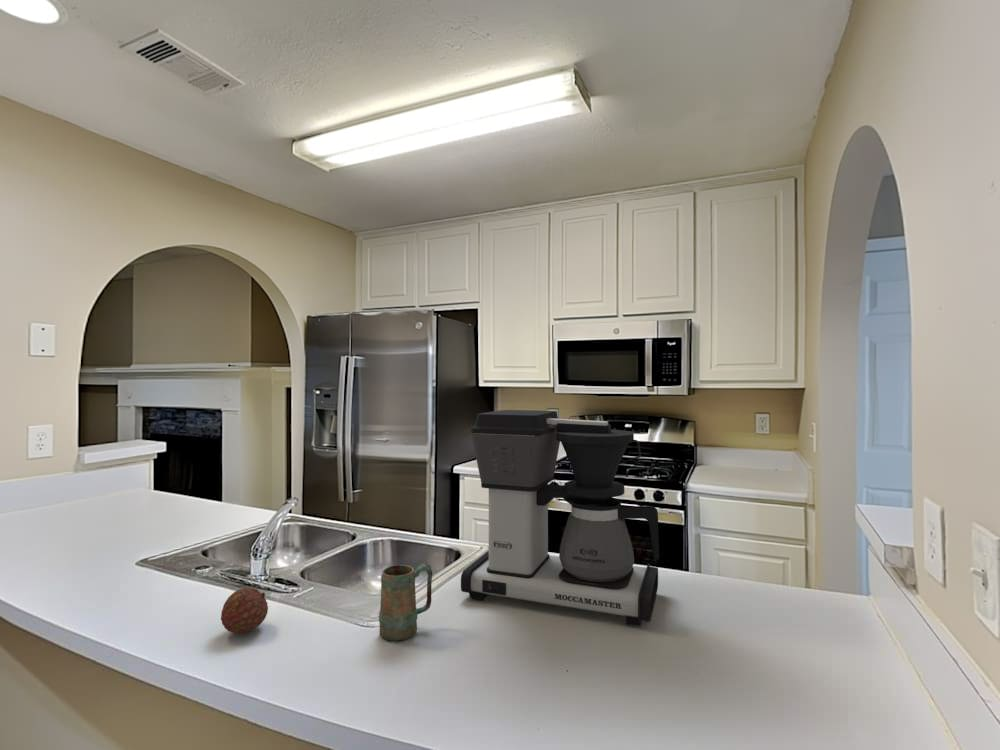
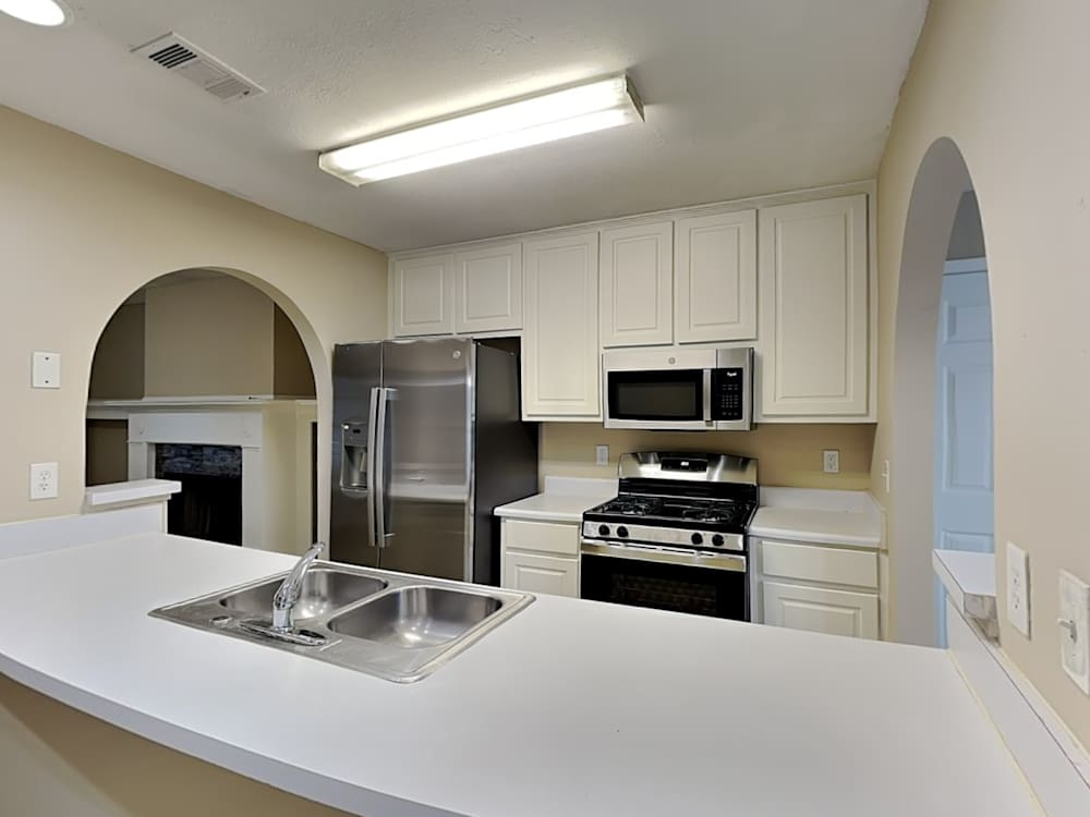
- fruit (245, 609)
- coffee maker (566, 501)
- mug (406, 598)
